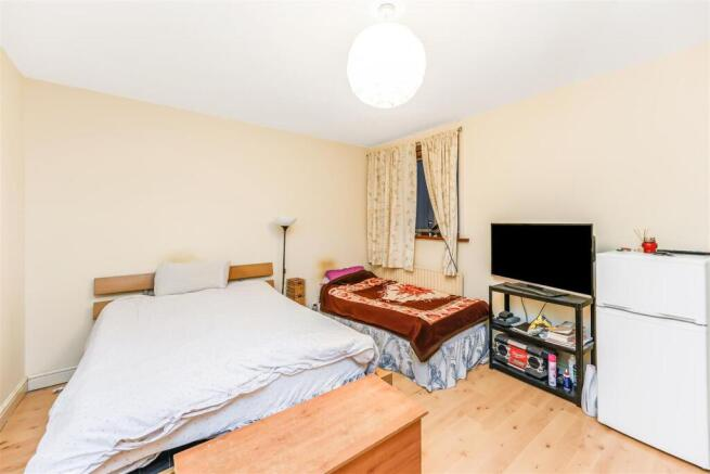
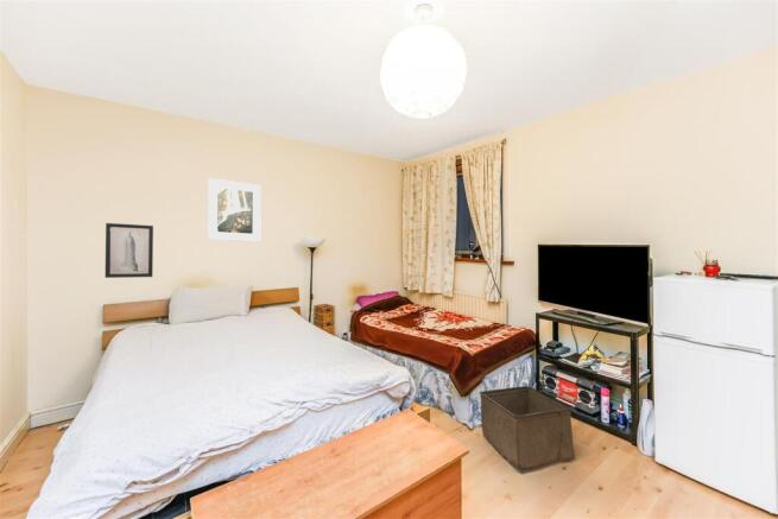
+ storage bin (524, 423)
+ wall art (129, 251)
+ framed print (235, 210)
